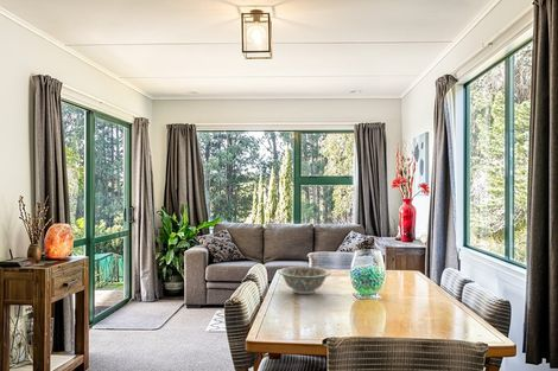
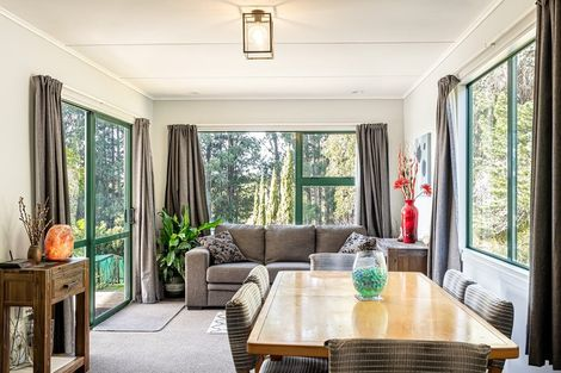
- decorative bowl (304, 281)
